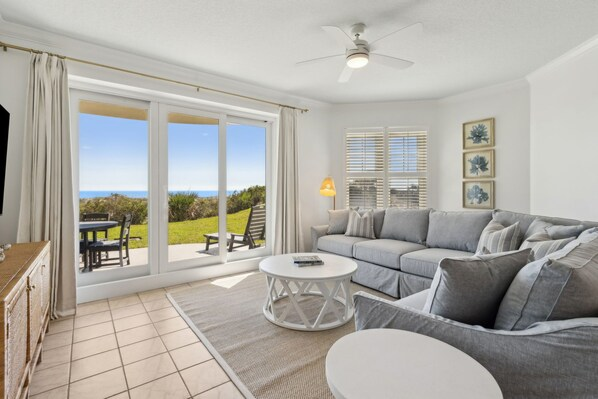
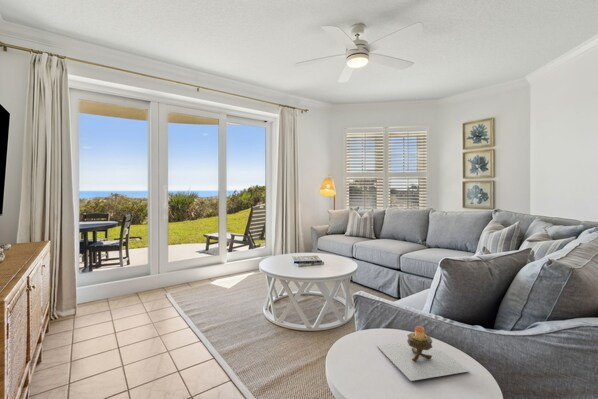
+ candle (419, 341)
